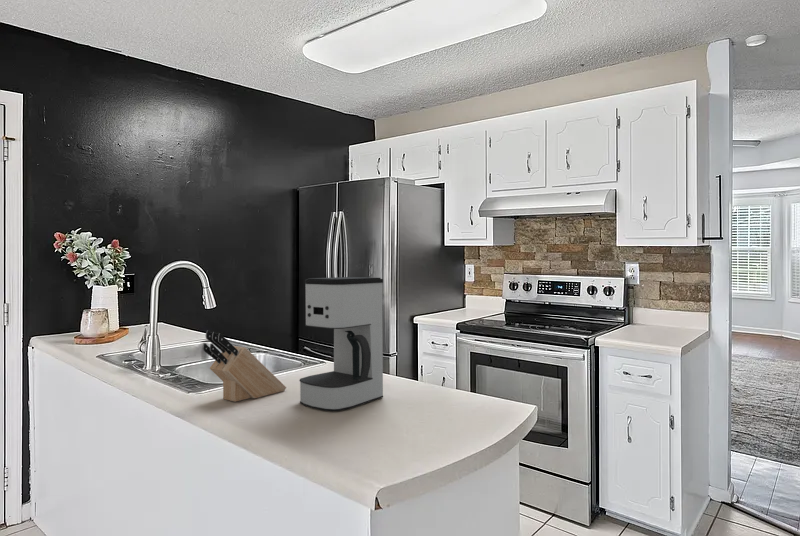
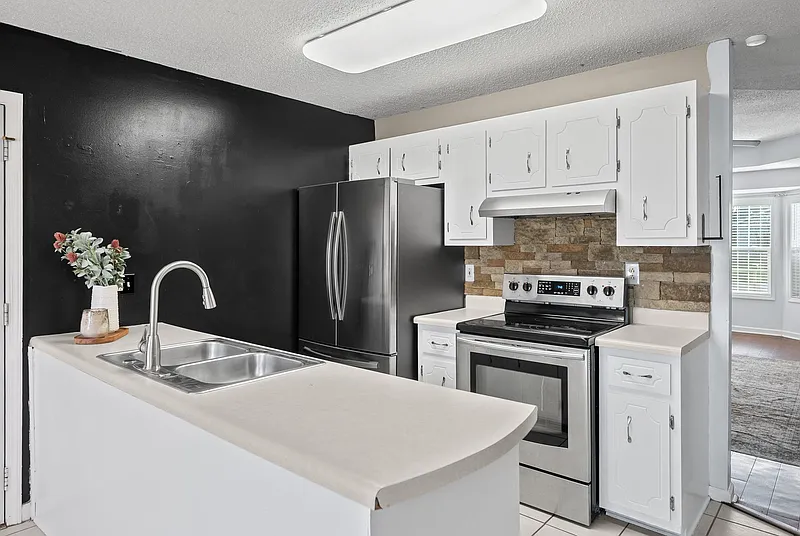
- knife block (244, 362)
- coffee maker (343, 339)
